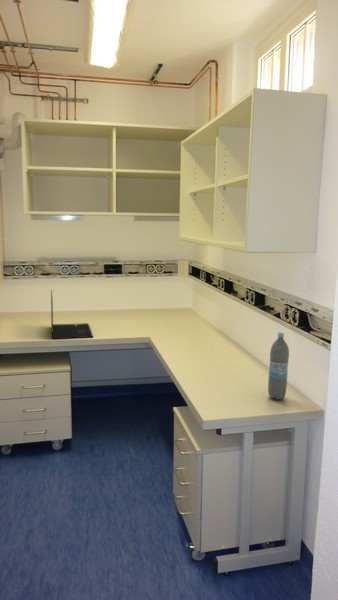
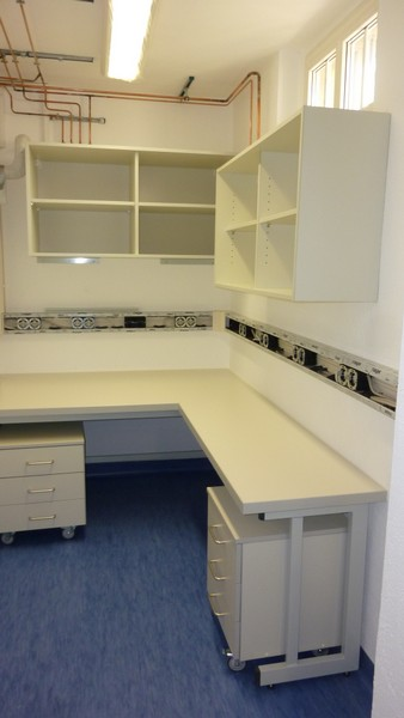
- water bottle (278, 366)
- laptop (71, 324)
